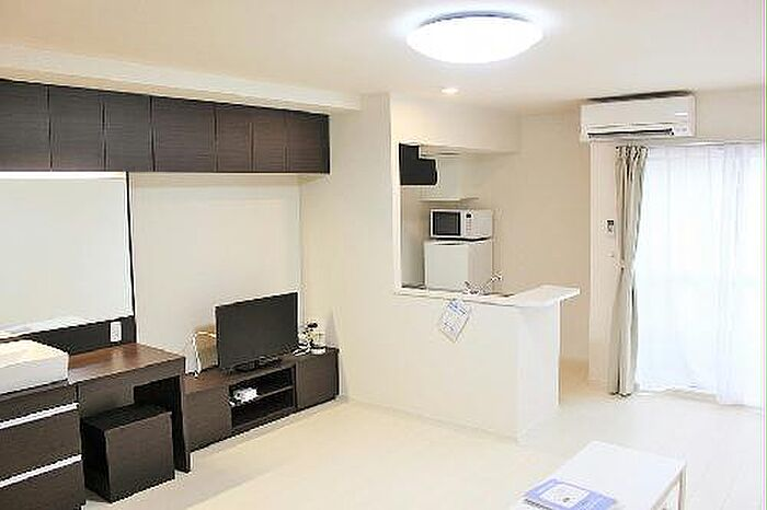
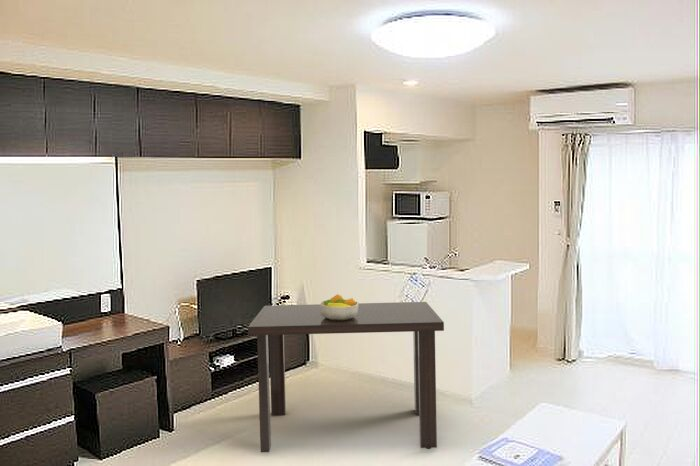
+ dining table (347, 332)
+ fruit bowl (339, 306)
